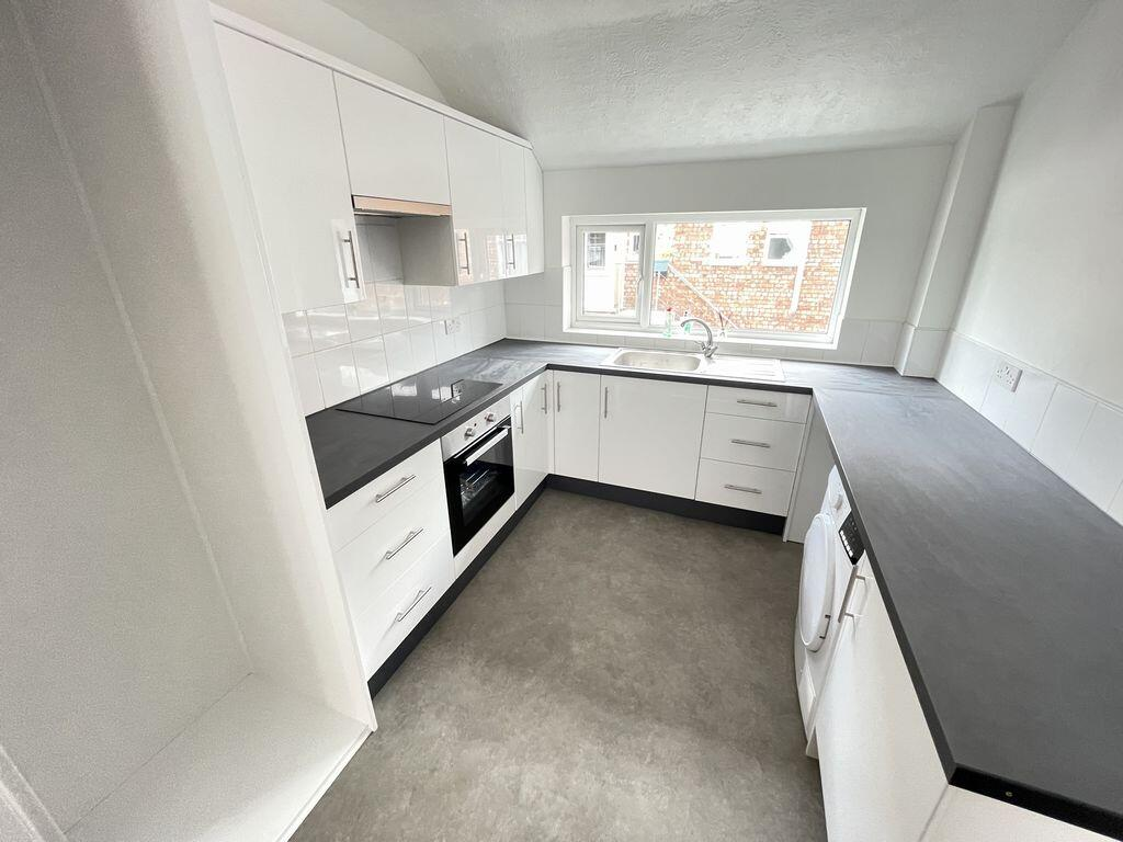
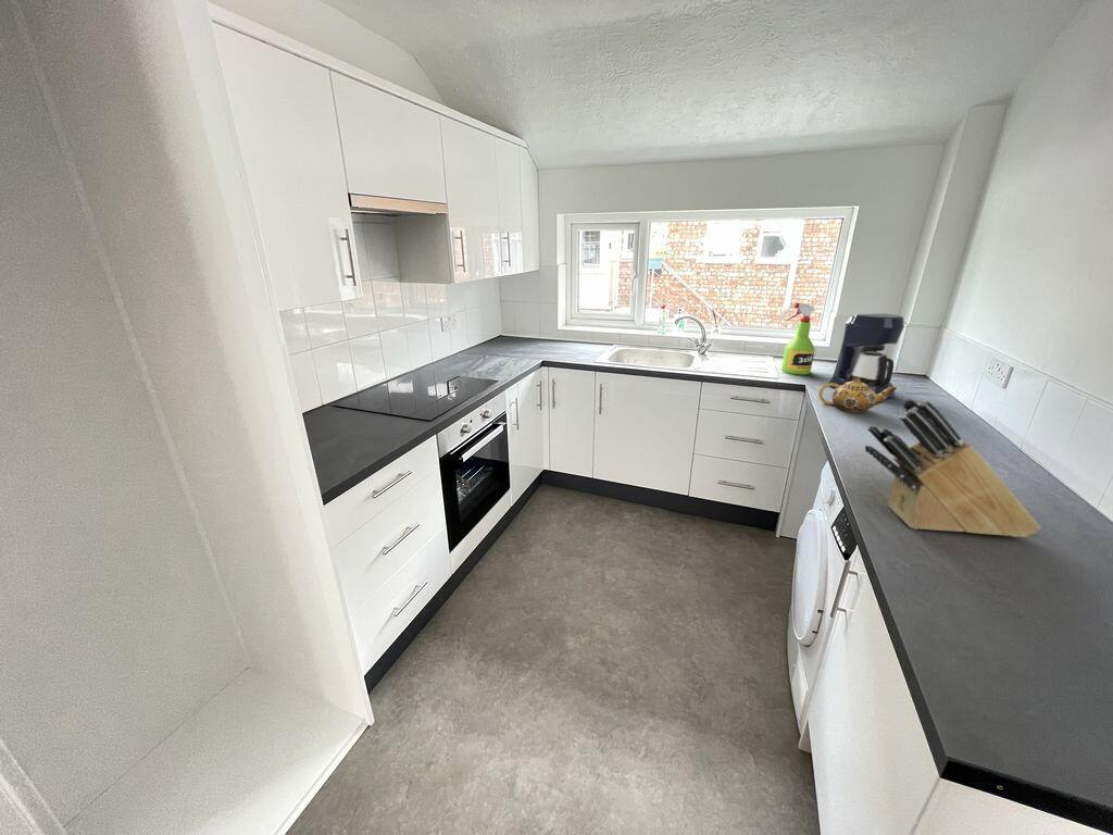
+ teapot (855, 394)
+ knife block (952, 462)
+ coffee maker (870, 353)
+ spray bottle (798, 337)
